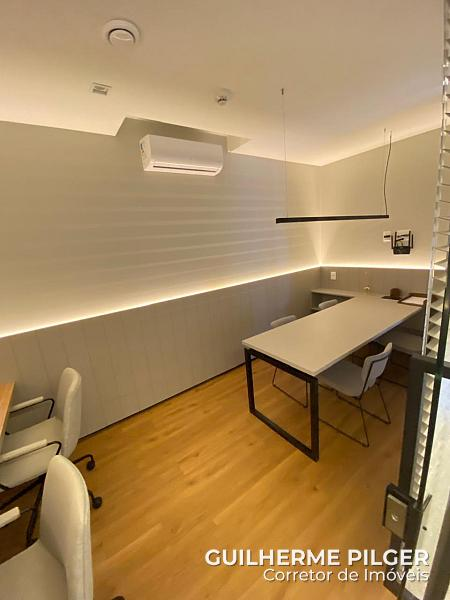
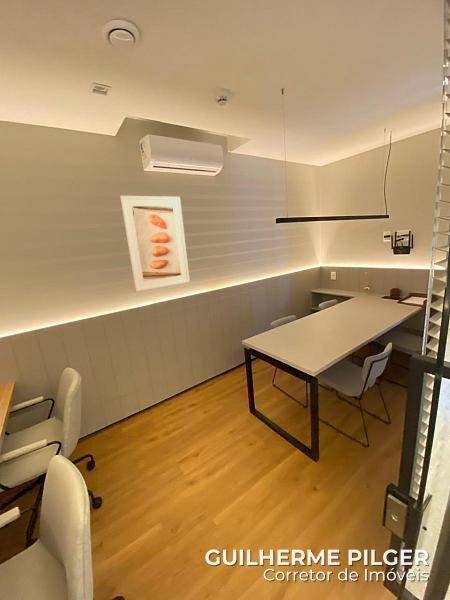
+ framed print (158, 243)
